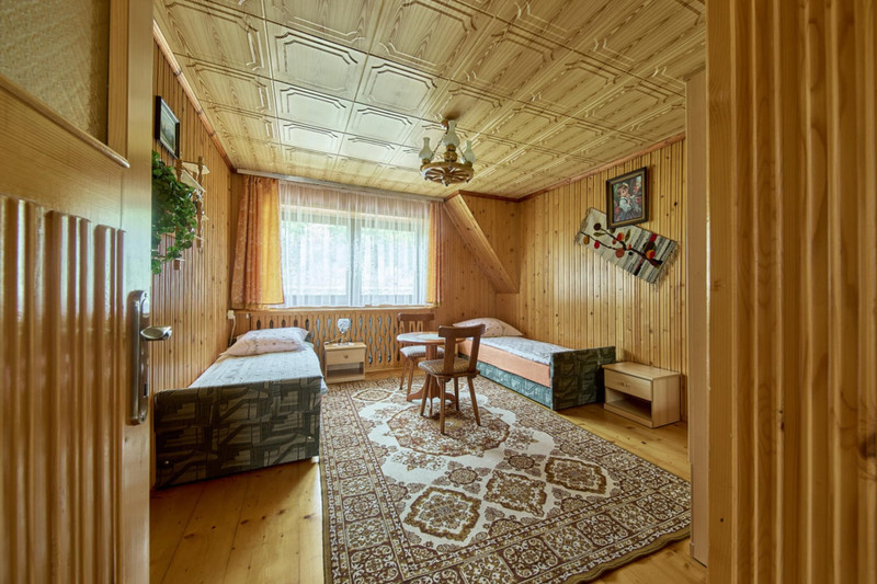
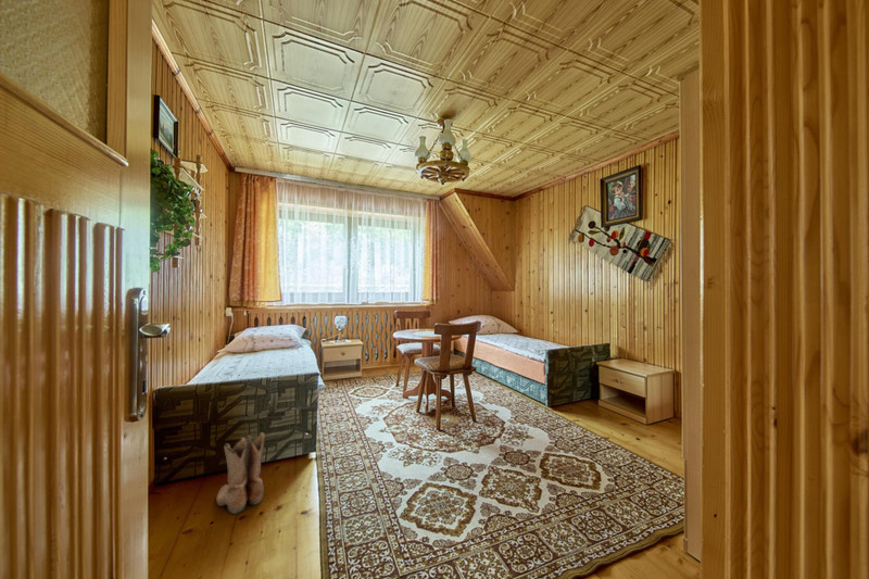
+ boots (240, 465)
